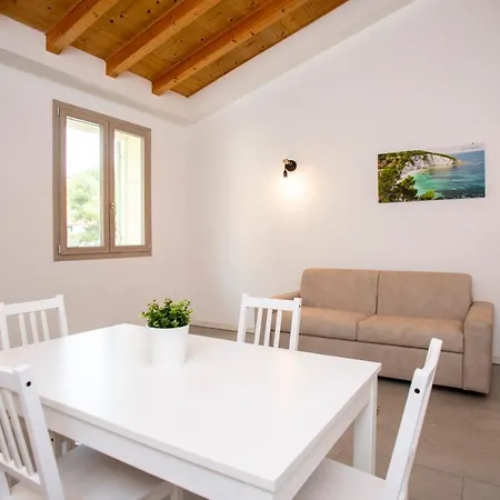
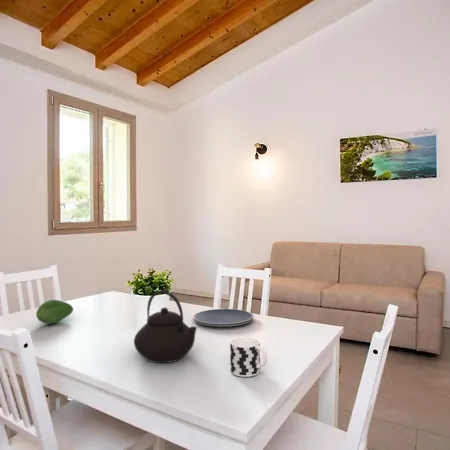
+ plate (223, 317)
+ teapot (169, 324)
+ cup (249, 357)
+ fruit (55, 311)
